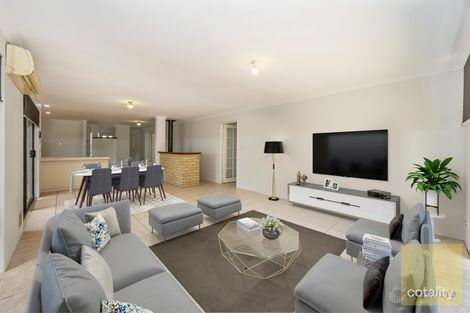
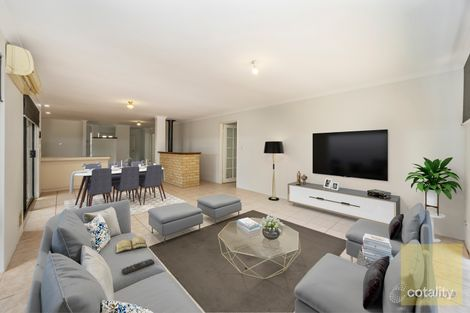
+ diary (131, 243)
+ remote control (138, 266)
